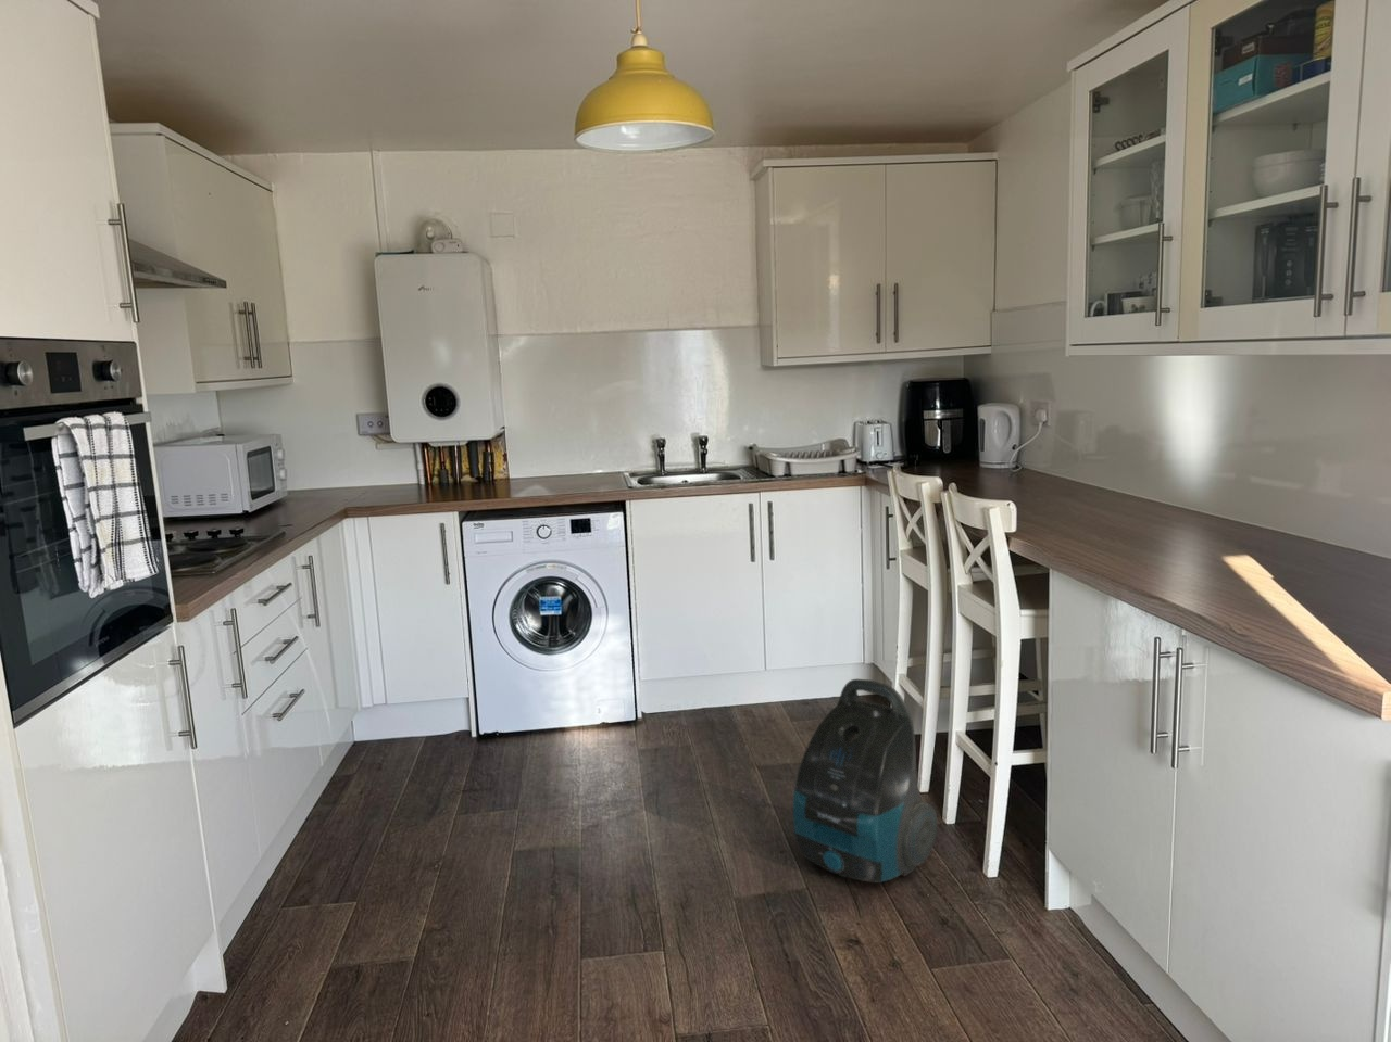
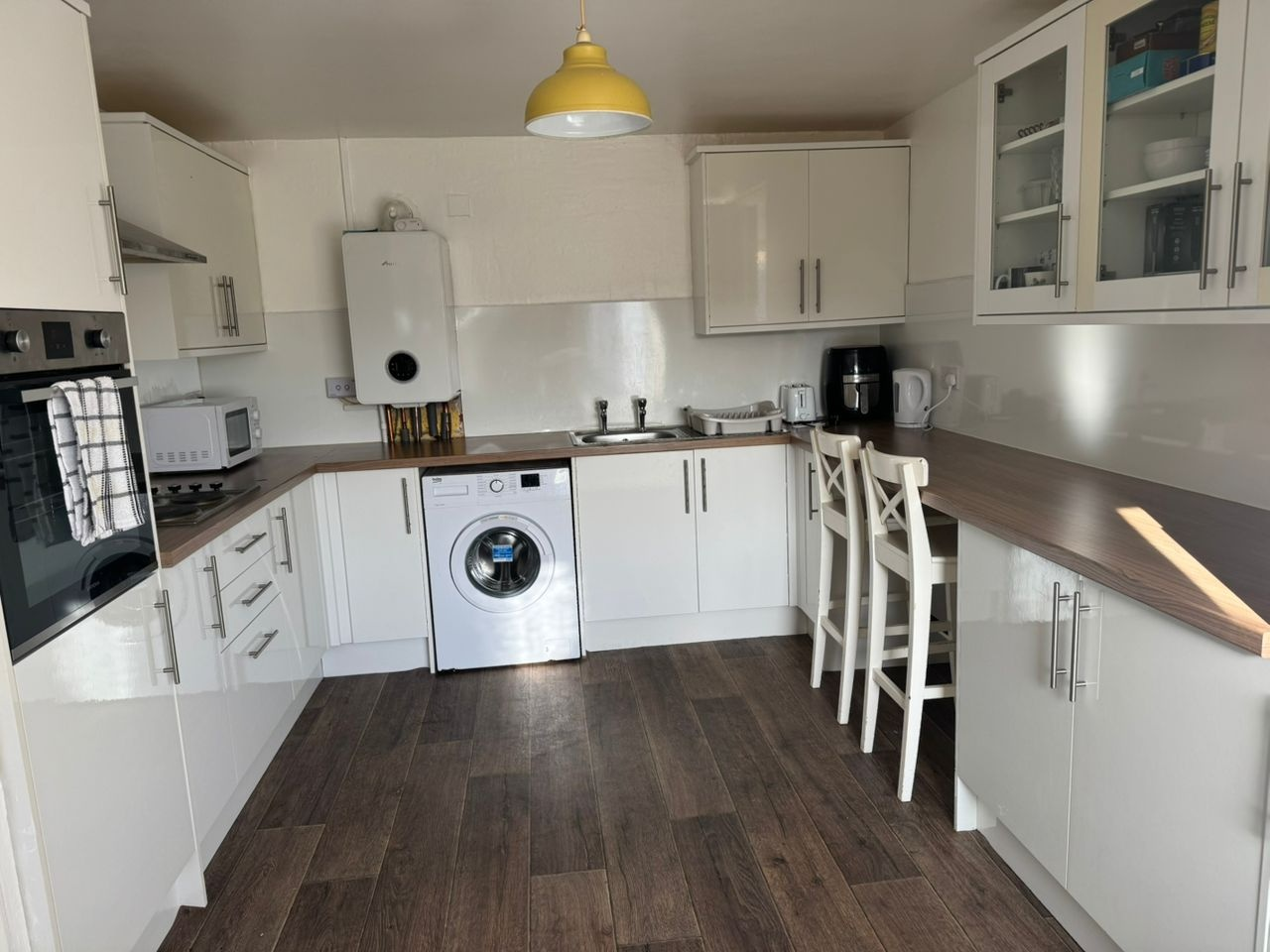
- vacuum cleaner (858, 776)
